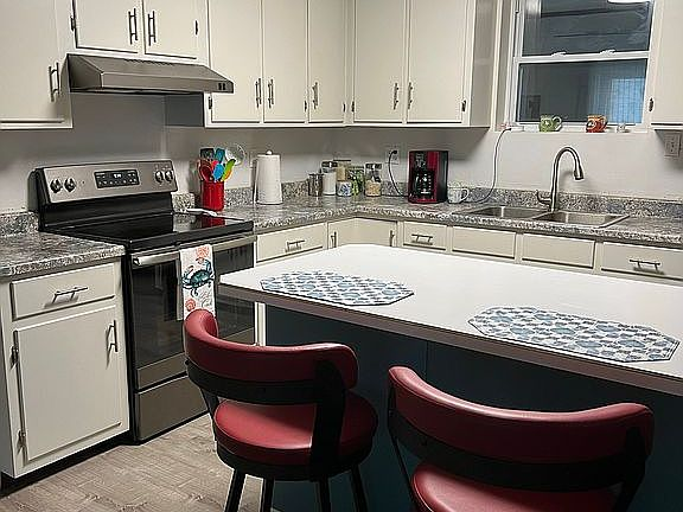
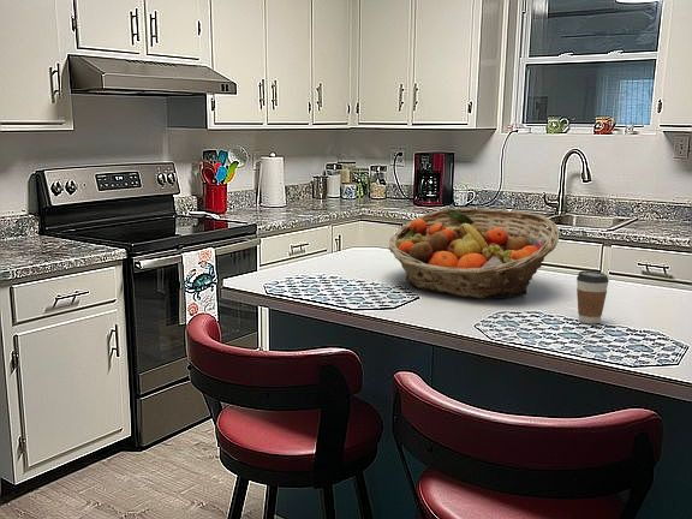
+ coffee cup (591, 297)
+ fruit basket (470, 250)
